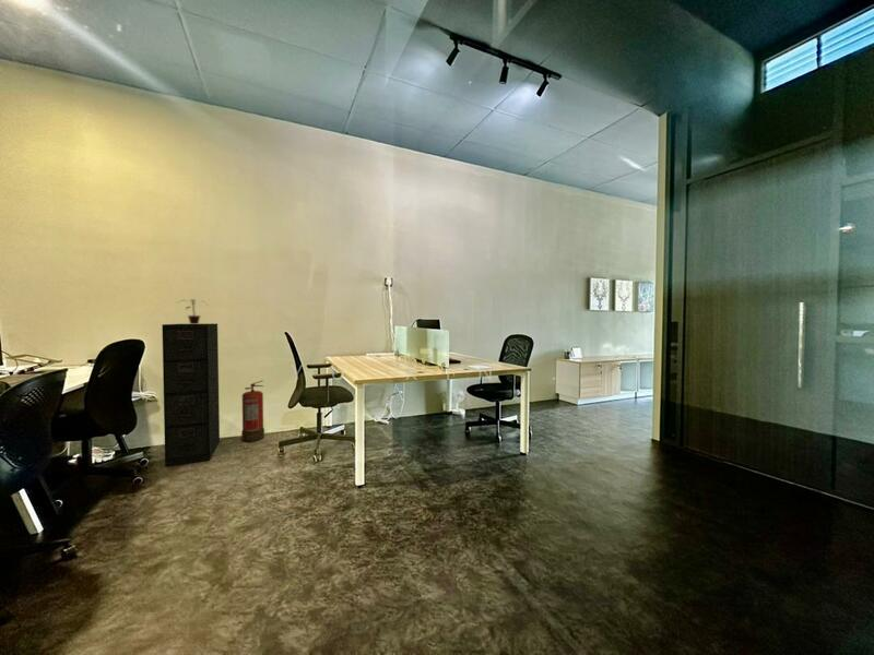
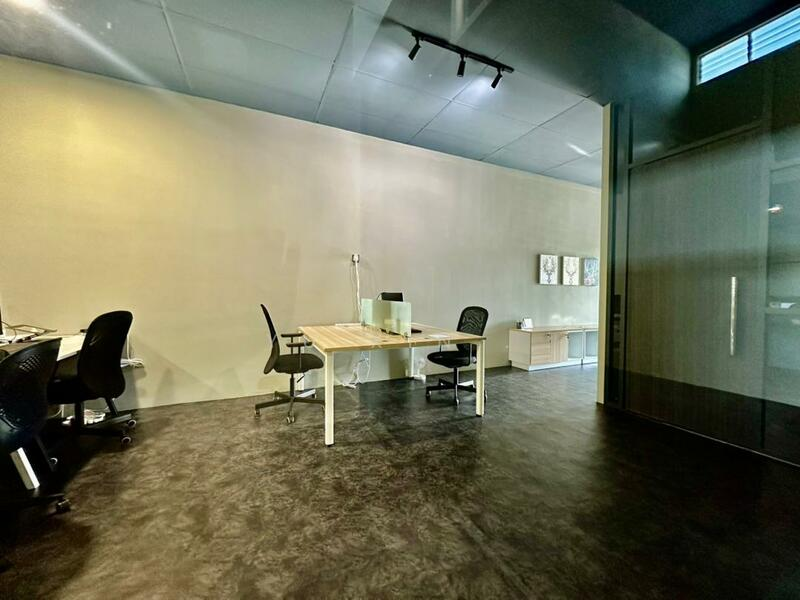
- potted plant (192, 310)
- fire extinguisher (252, 409)
- filing cabinet (192, 389)
